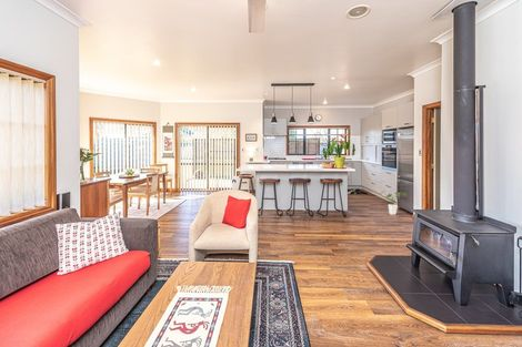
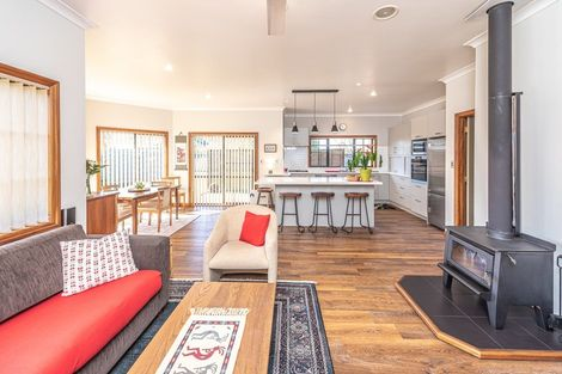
- house plant (393, 202)
